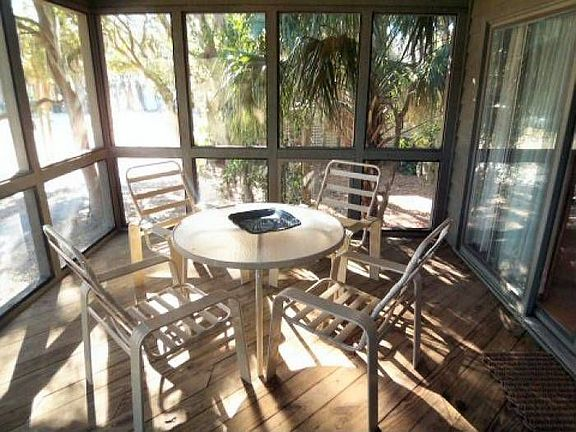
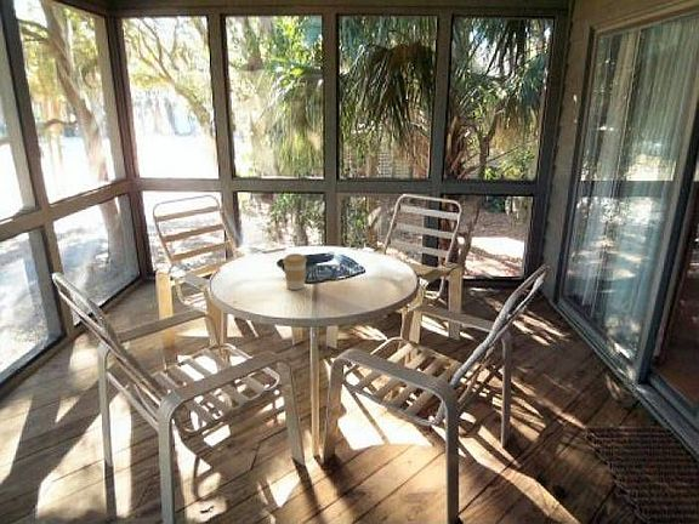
+ coffee cup (295, 270)
